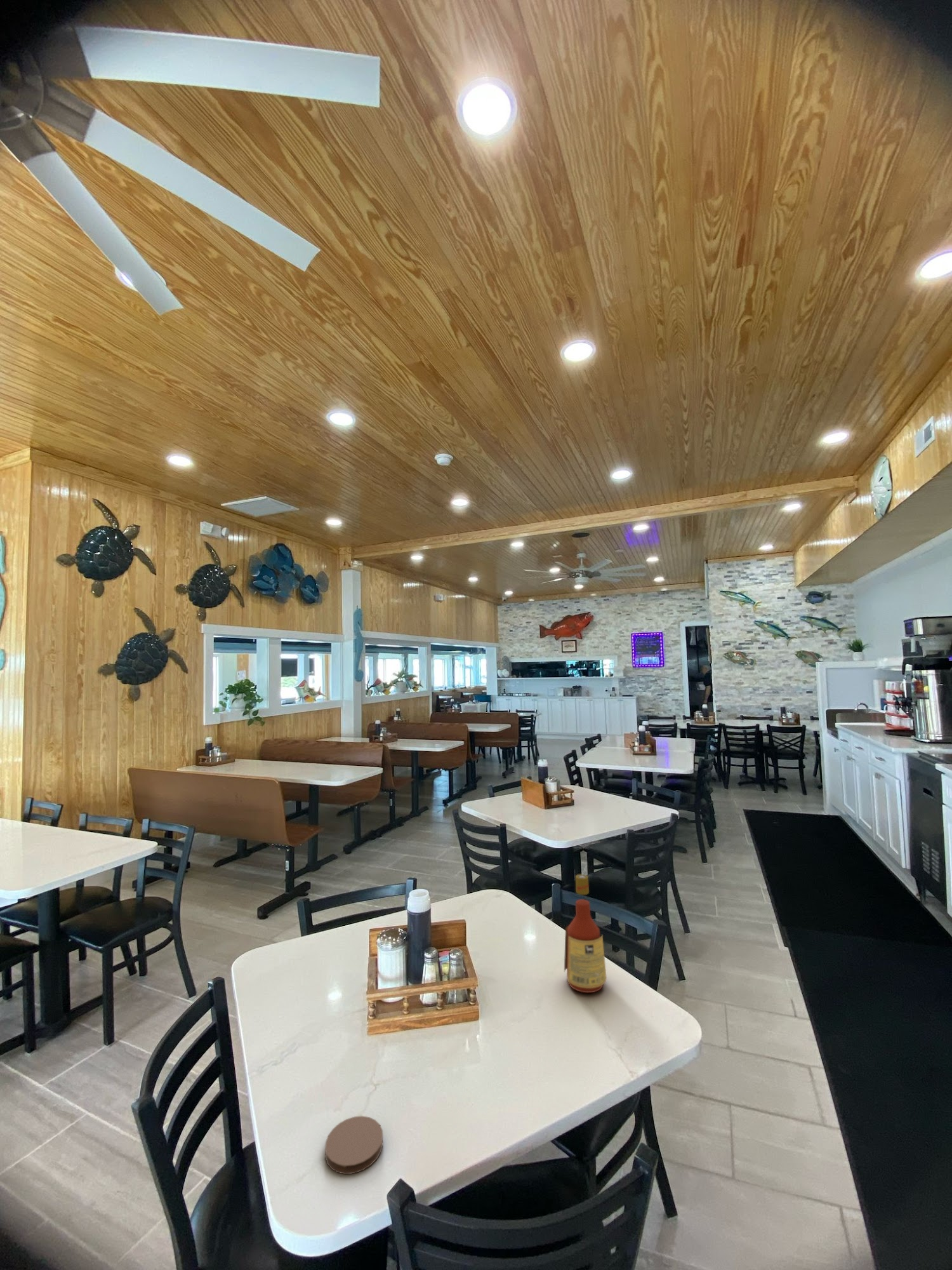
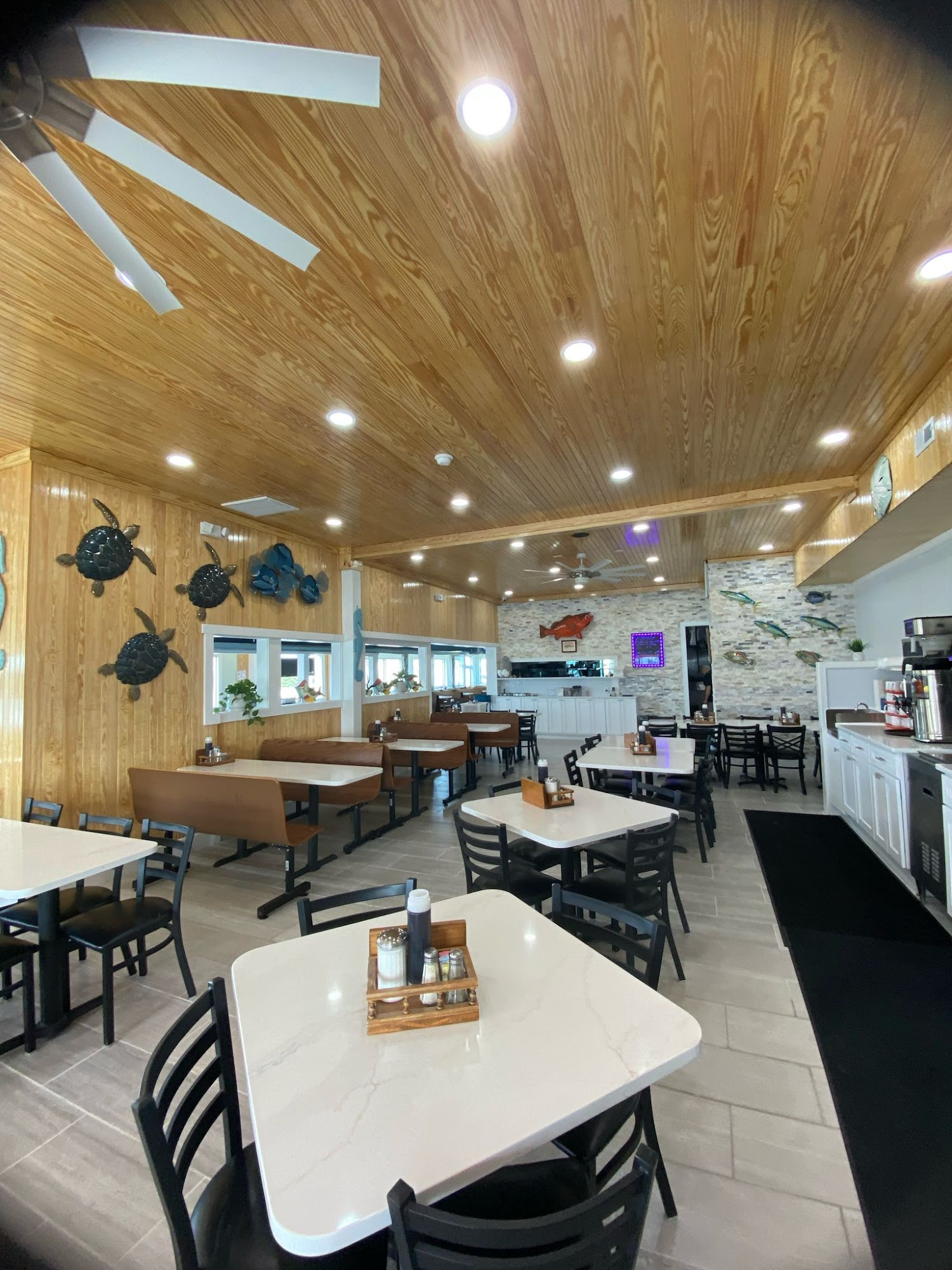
- bottle (583, 930)
- coaster (354, 1143)
